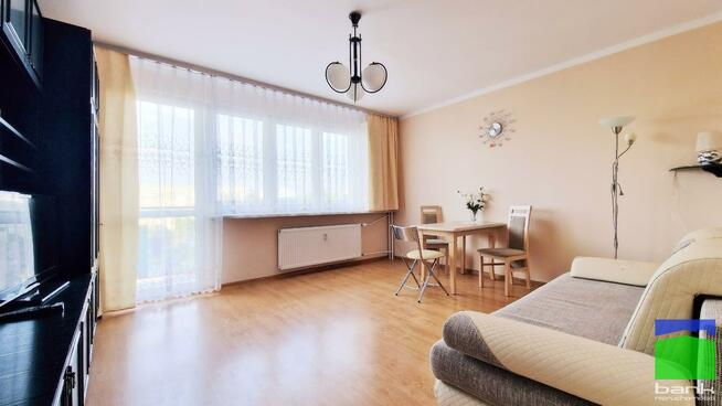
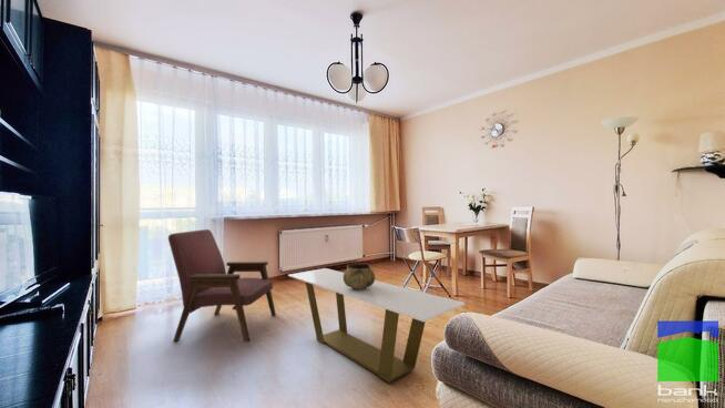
+ decorative bowl (358, 276)
+ armchair (227, 278)
+ coffee table (346, 324)
